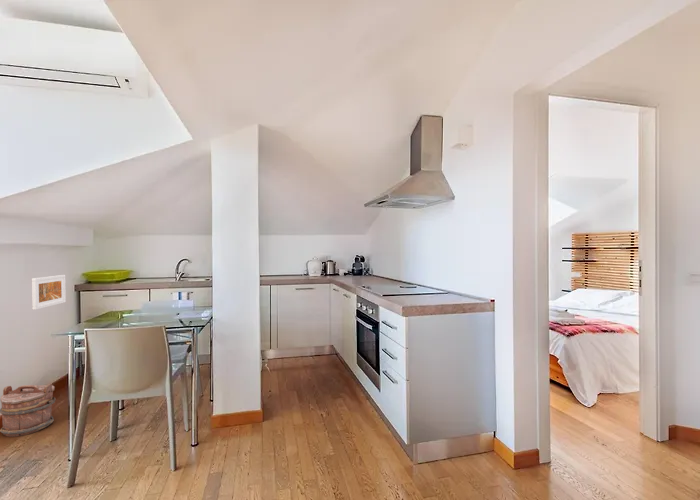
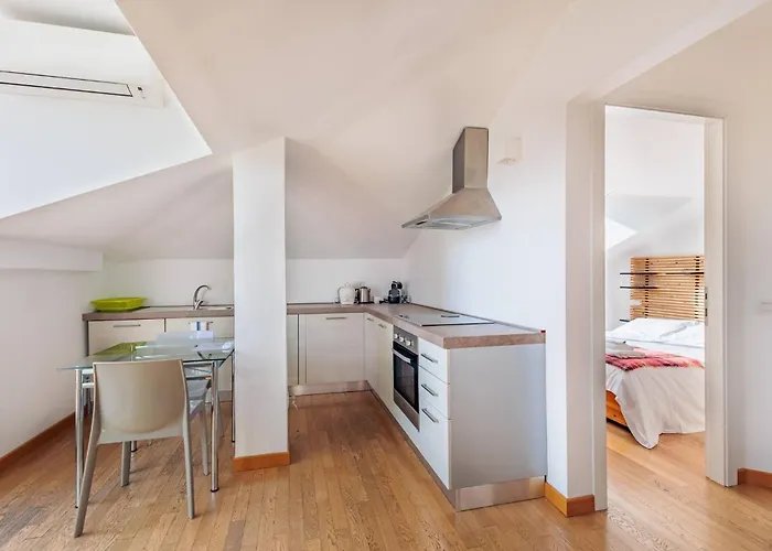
- bucket (28, 406)
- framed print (49, 291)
